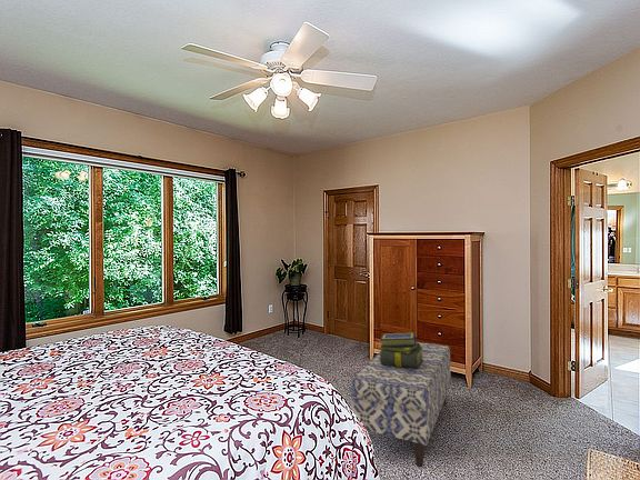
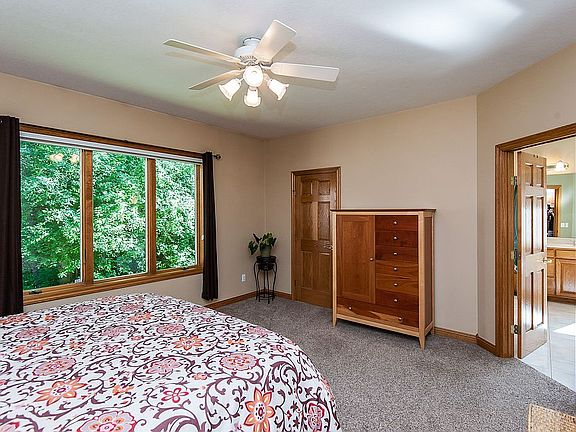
- stack of books (399, 348)
- bench (407, 391)
